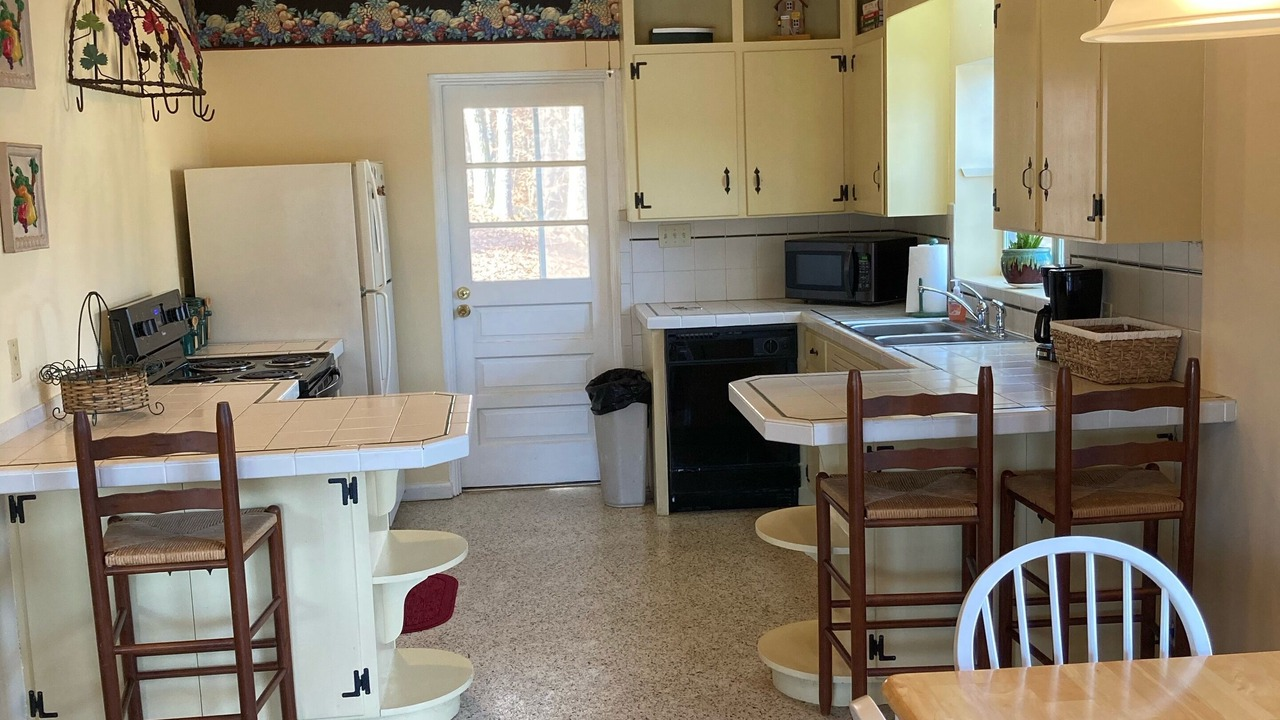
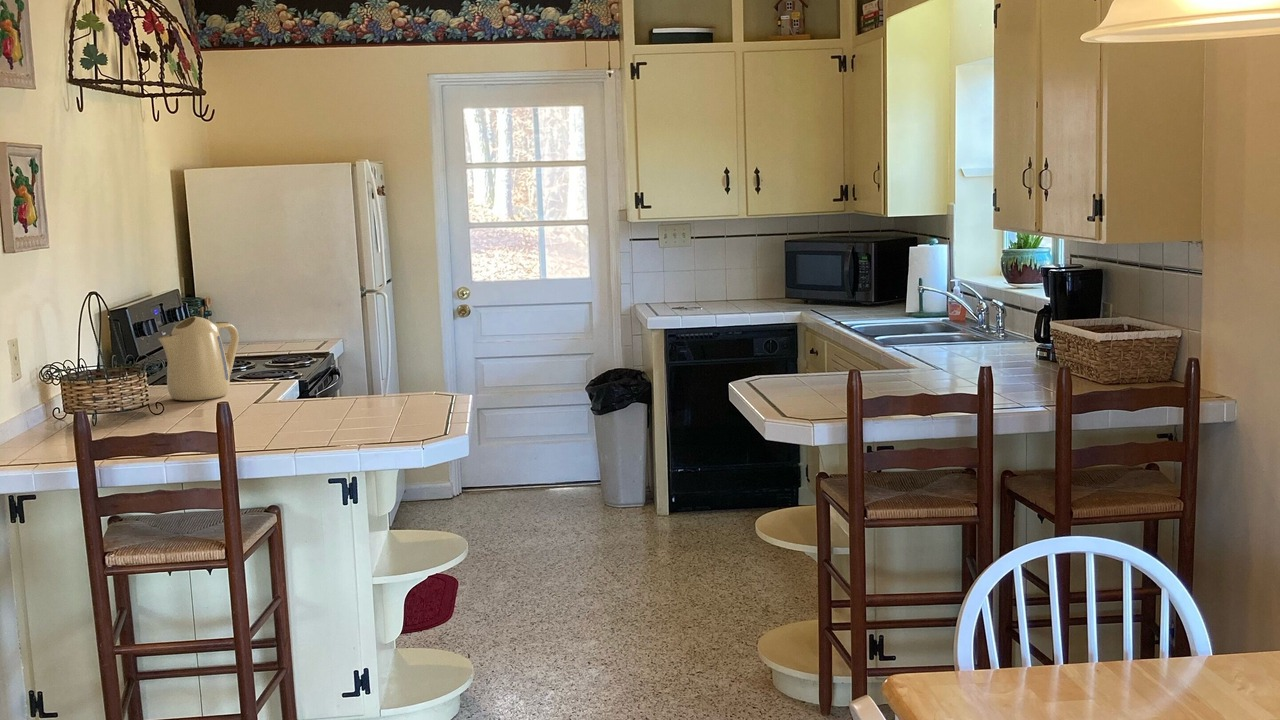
+ kettle (200, 356)
